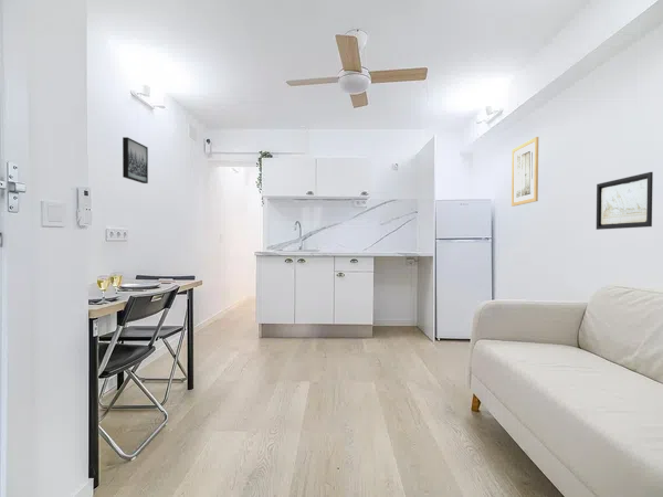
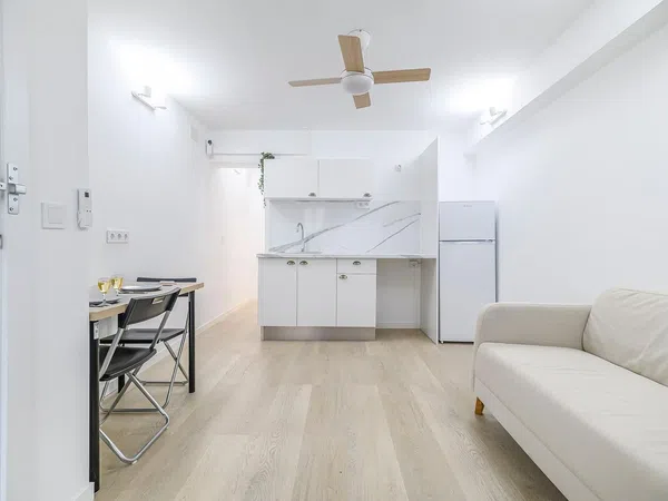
- wall art (136, 161)
- wall art (524, 173)
- wall art (621, 203)
